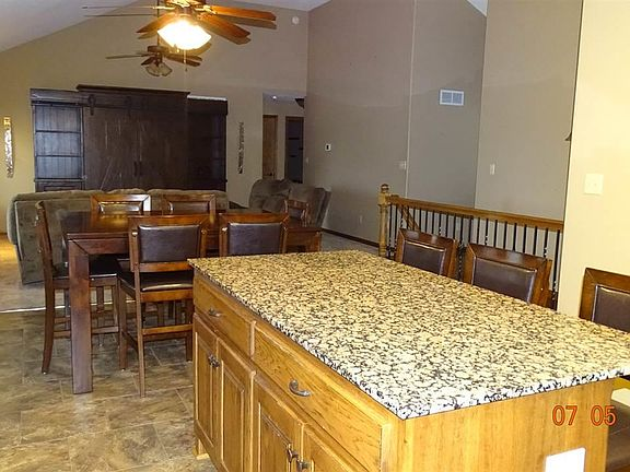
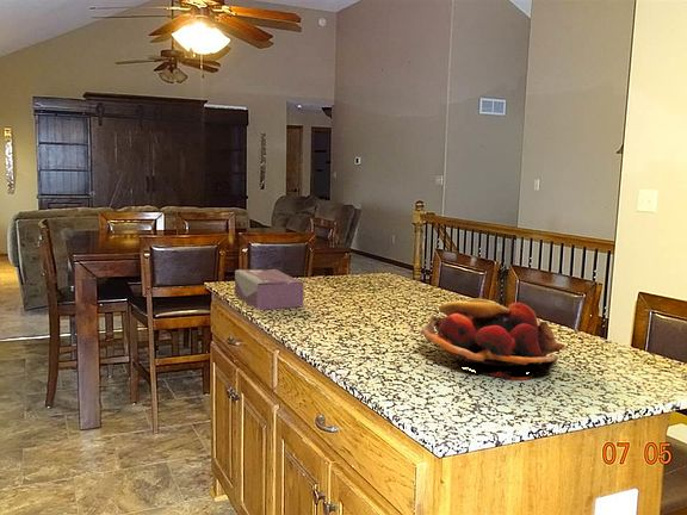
+ fruit basket (491, 331)
+ tissue box (267, 287)
